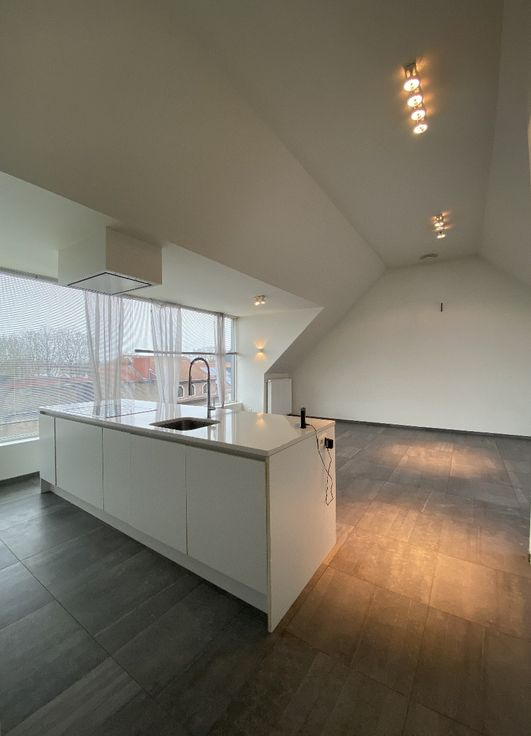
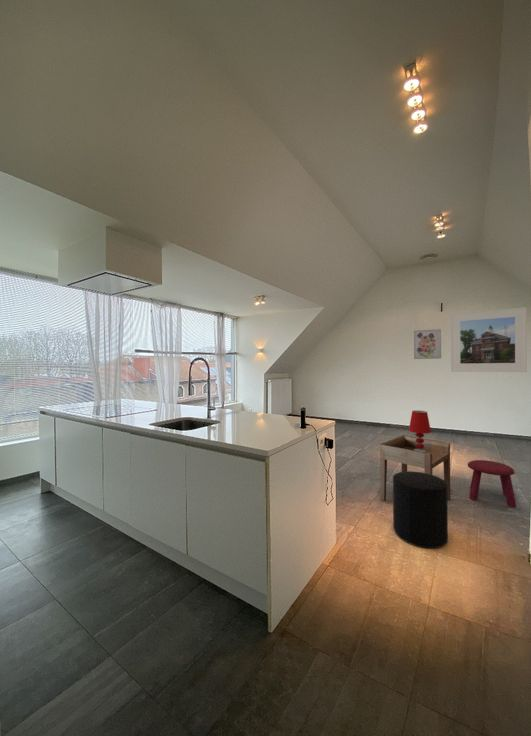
+ table lamp (419, 431)
+ stool (419, 505)
+ stool (492, 474)
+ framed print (486, 341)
+ wall art (427, 344)
+ side table (416, 466)
